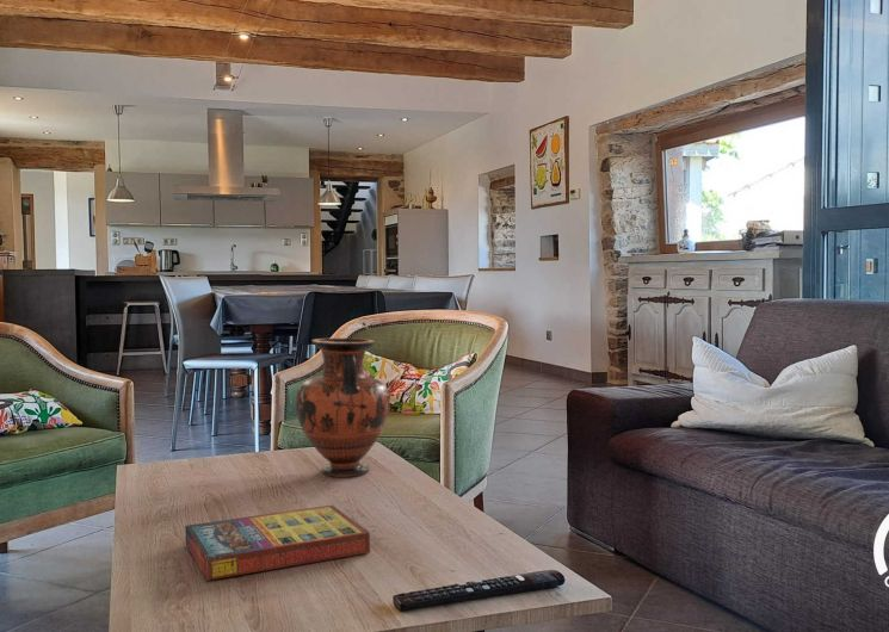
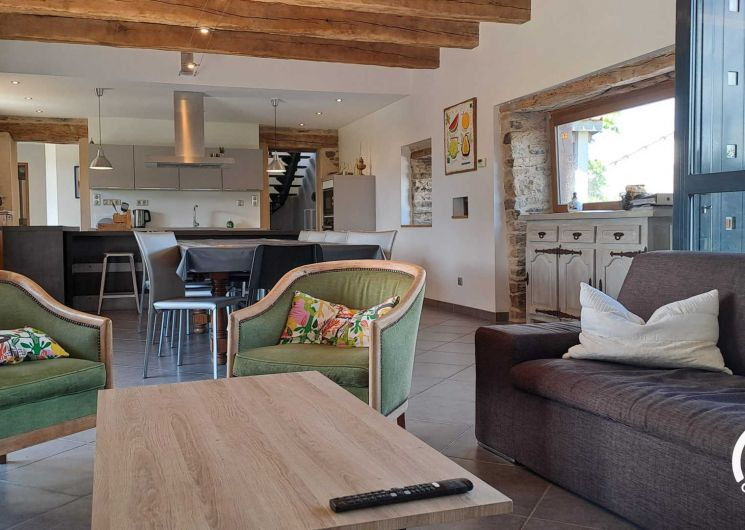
- game compilation box (276, 538)
- vase (342, 405)
